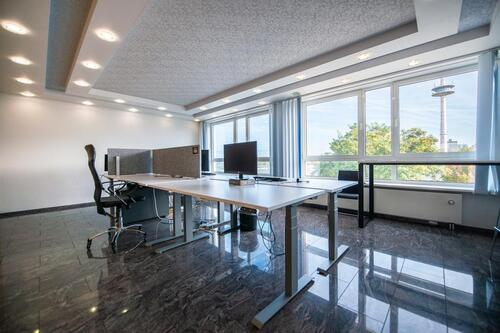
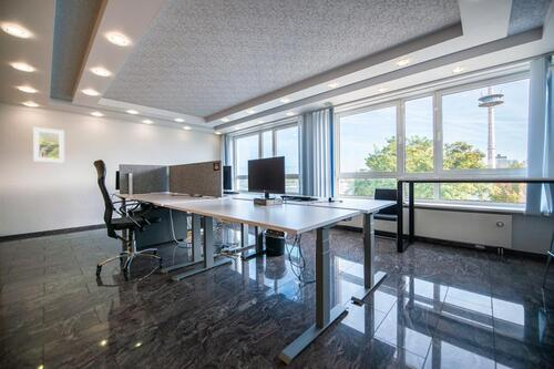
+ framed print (49, 145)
